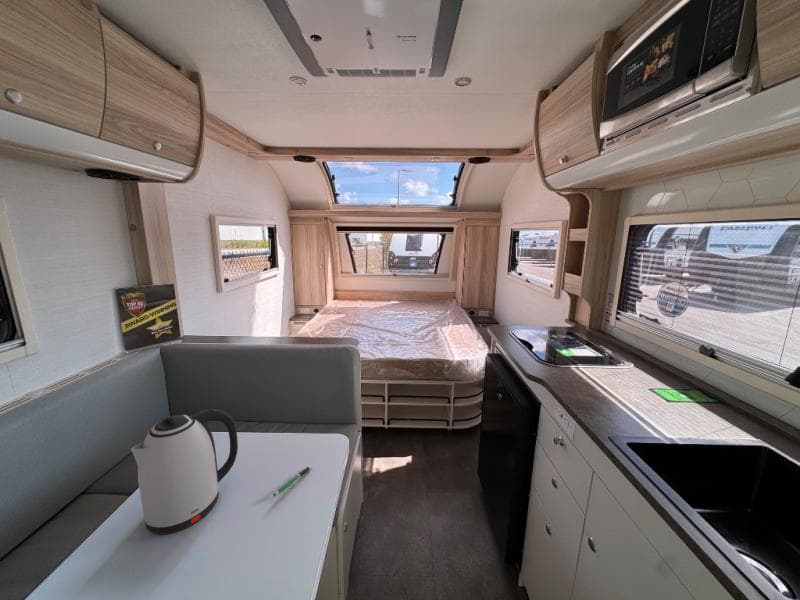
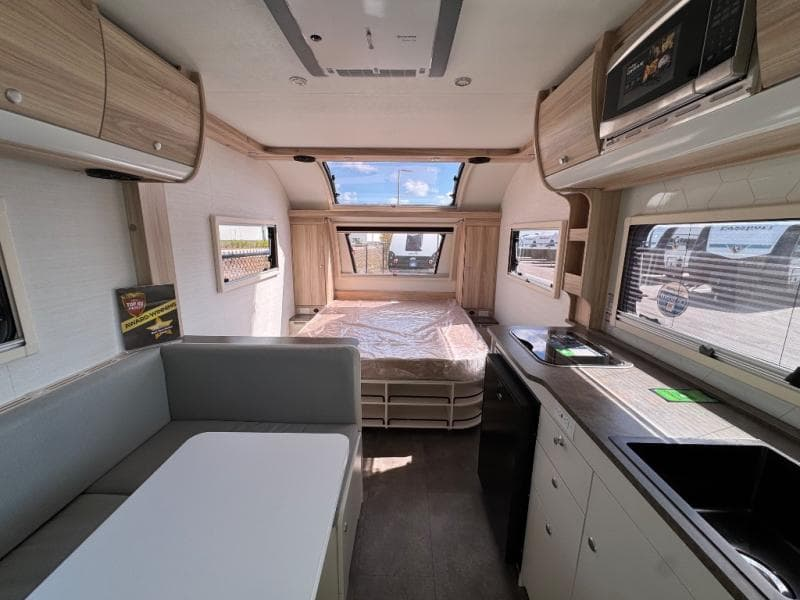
- pen (294, 479)
- kettle (192, 457)
